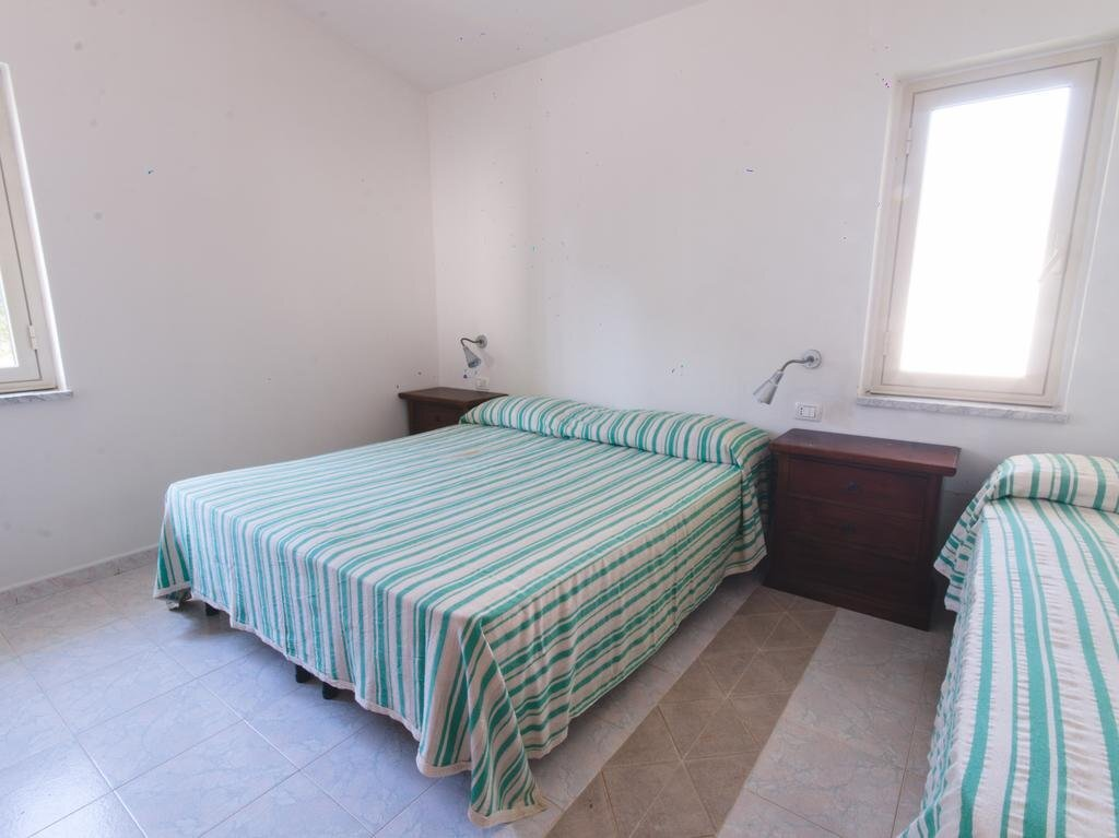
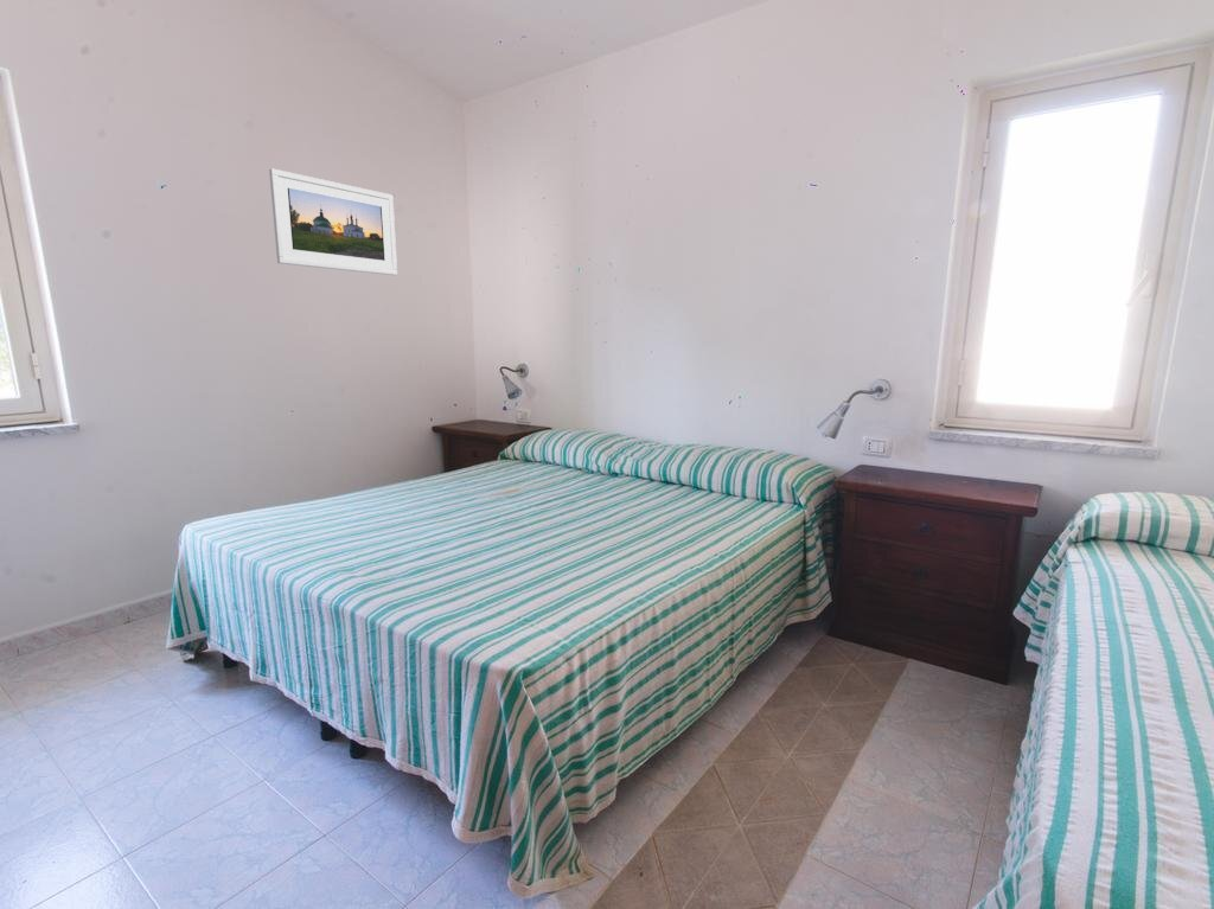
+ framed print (338, 226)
